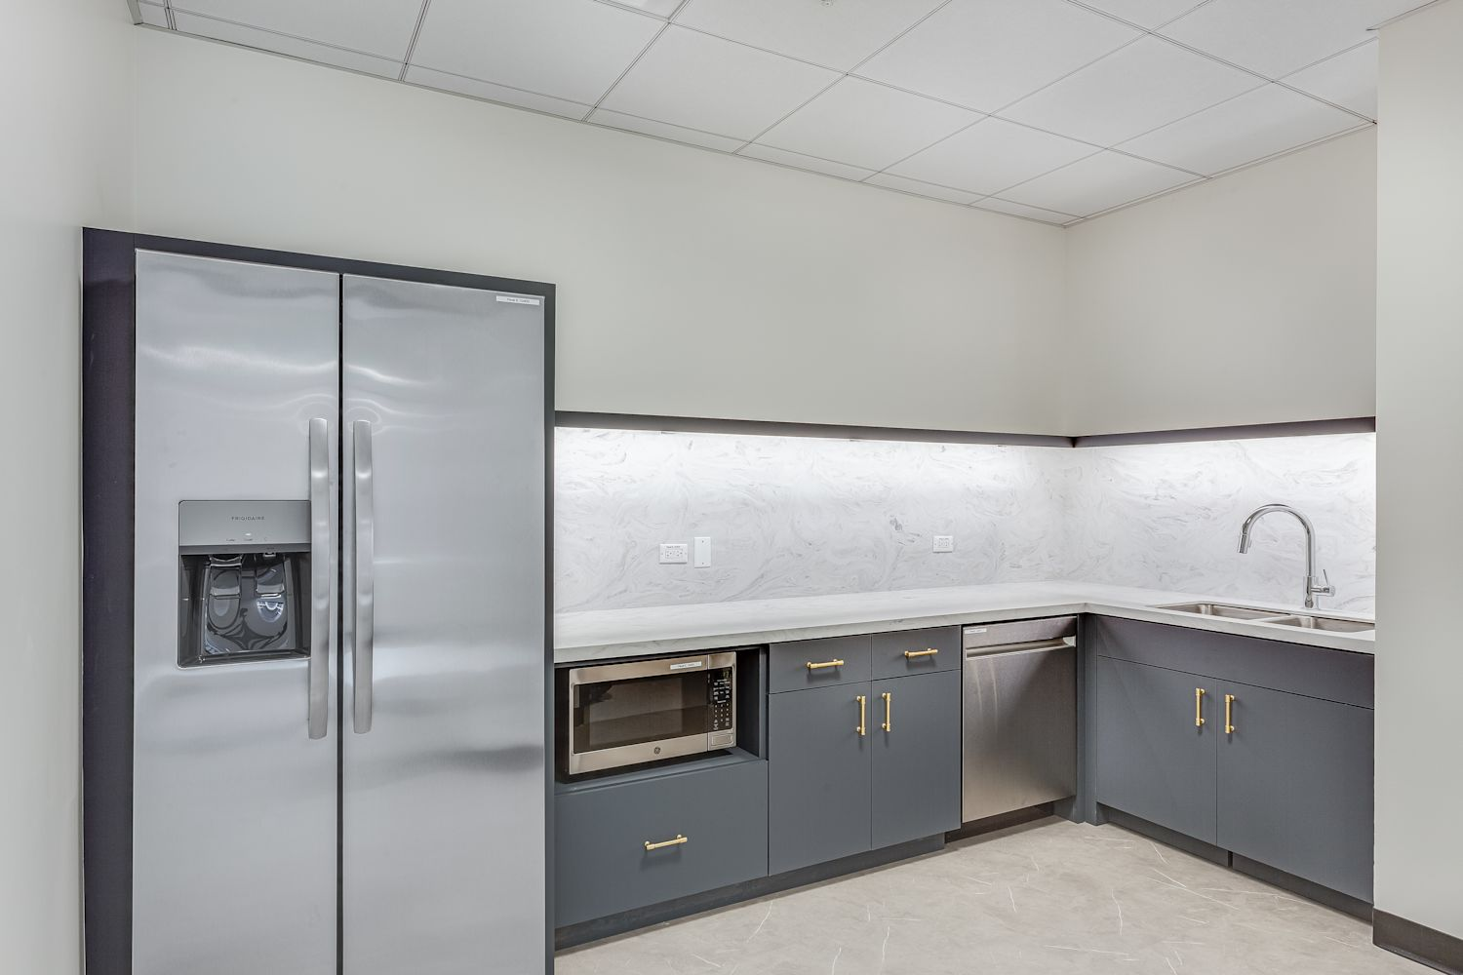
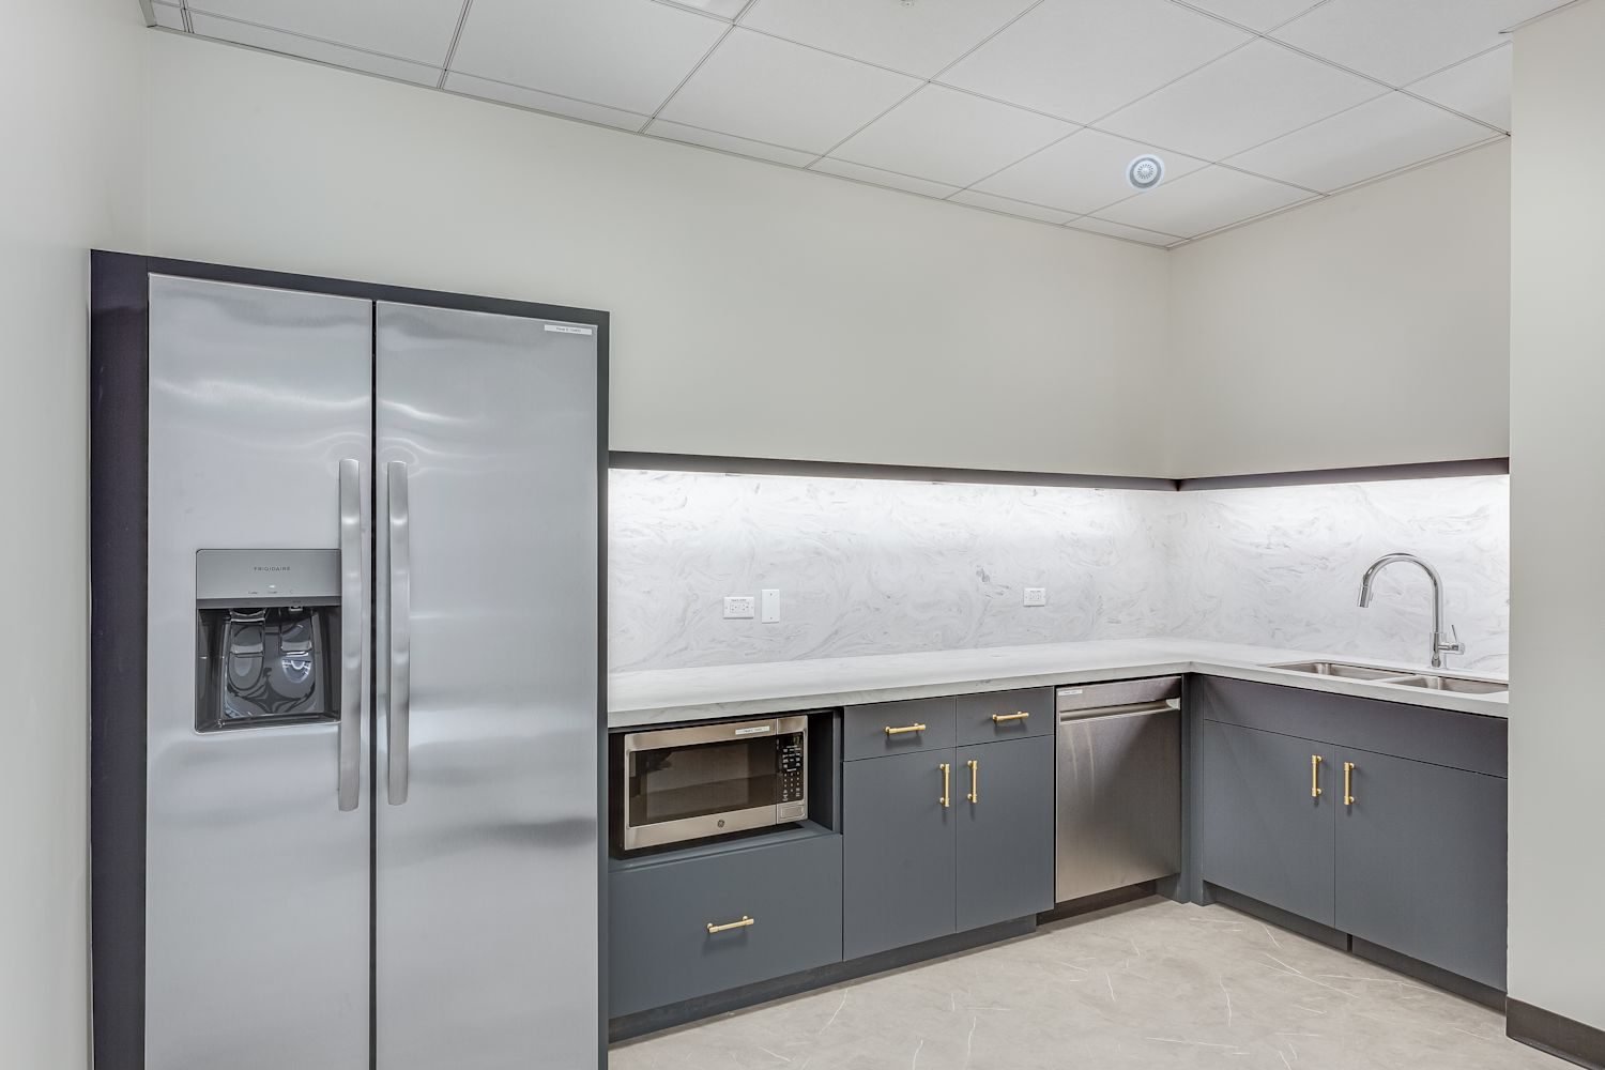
+ smoke detector (1145, 171)
